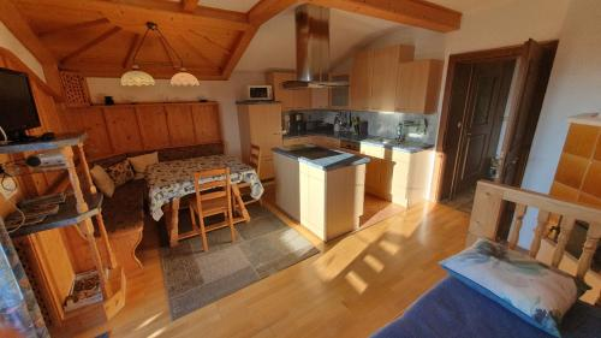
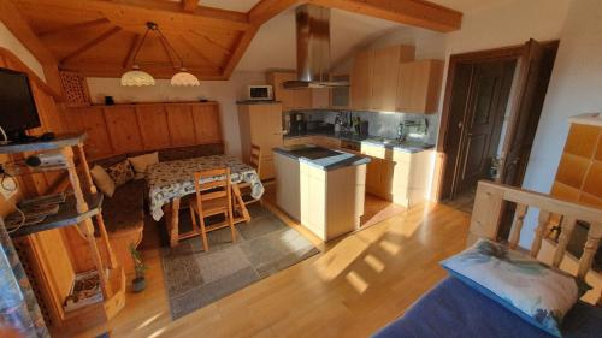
+ potted plant (137, 263)
